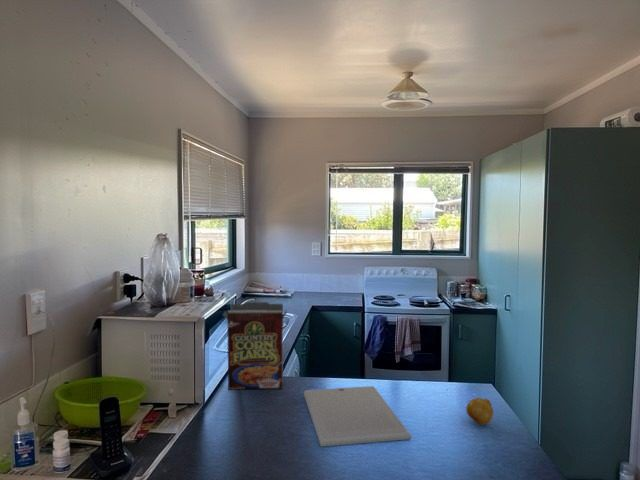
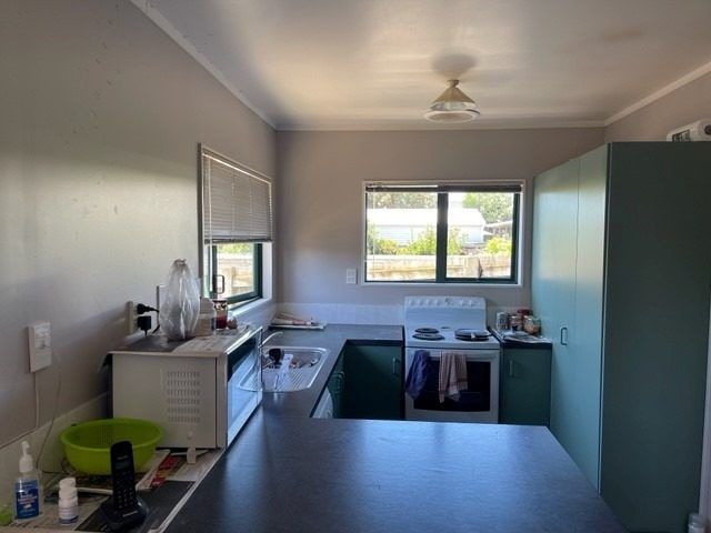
- fruit (479, 411)
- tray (351, 411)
- cereal box (255, 345)
